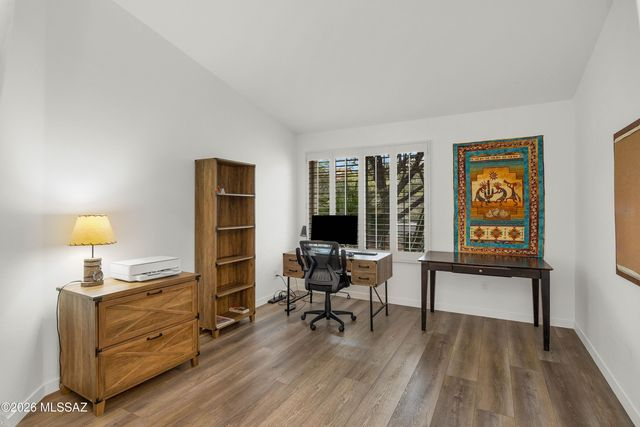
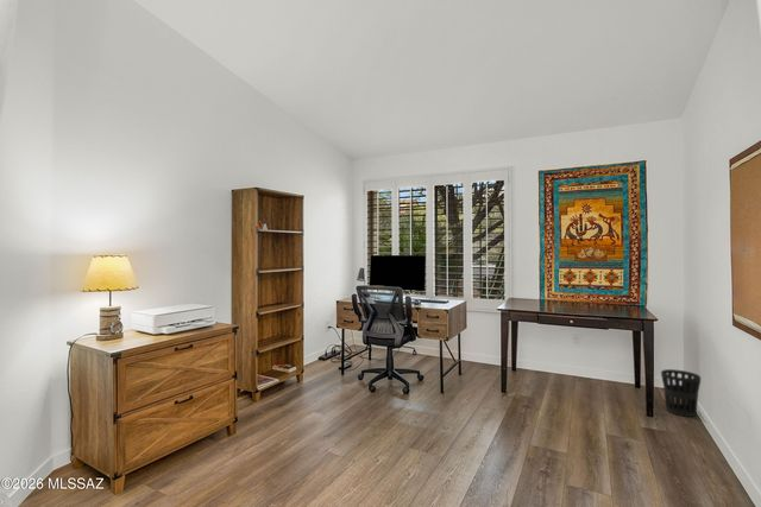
+ wastebasket (680, 392)
